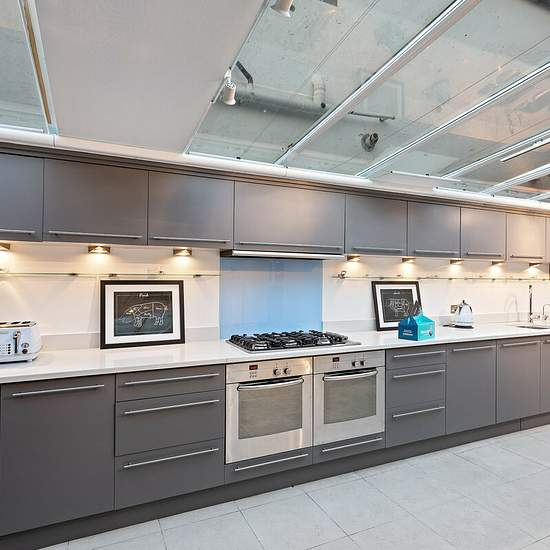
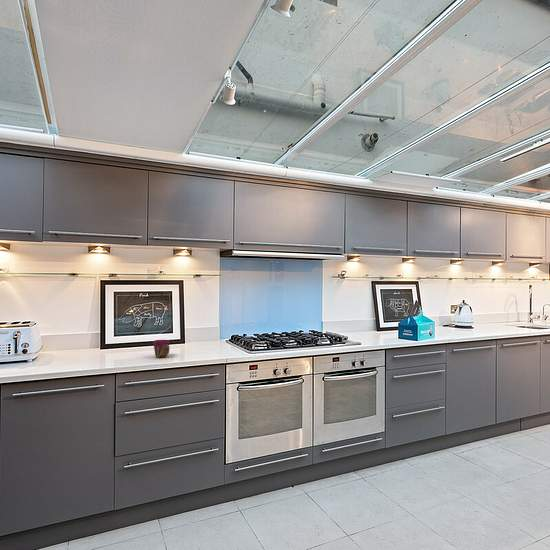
+ cup (162, 348)
